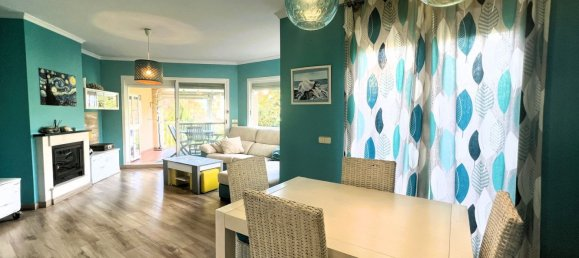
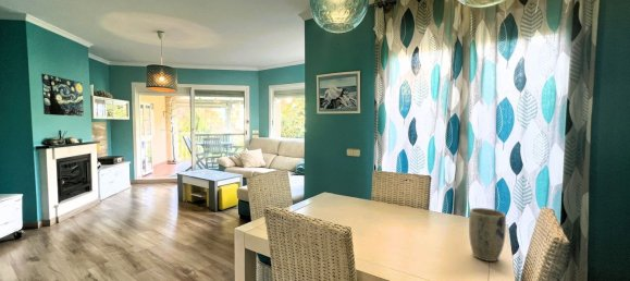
+ plant pot (486, 234)
